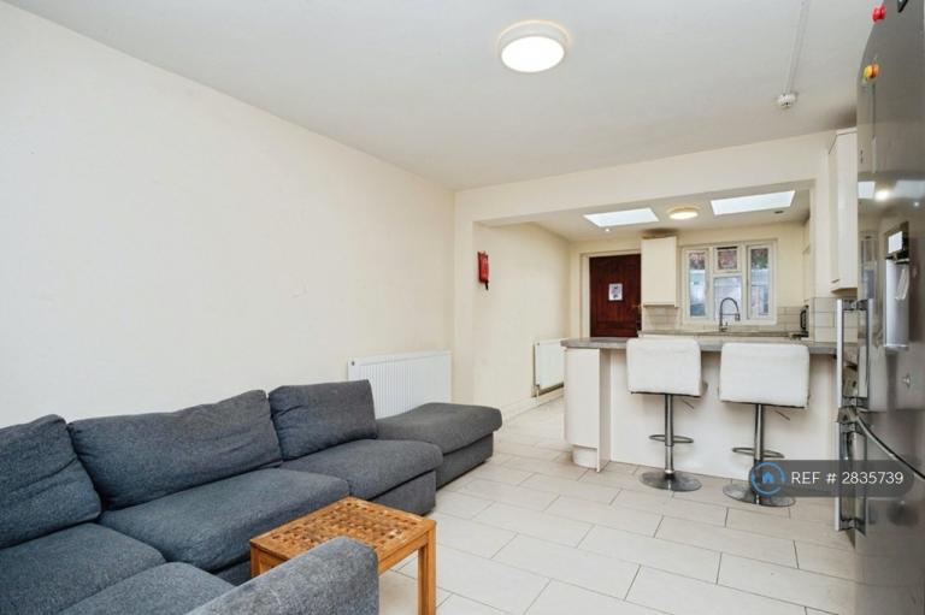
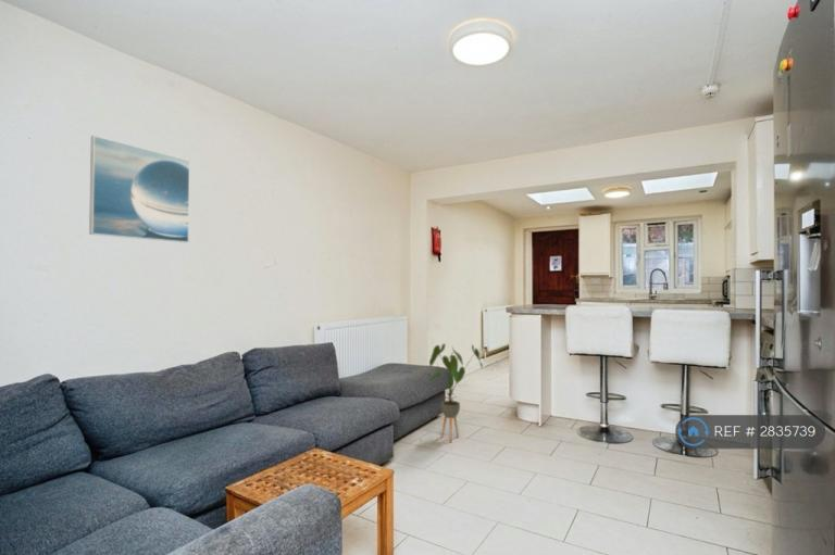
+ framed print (144, 193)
+ house plant (449, 390)
